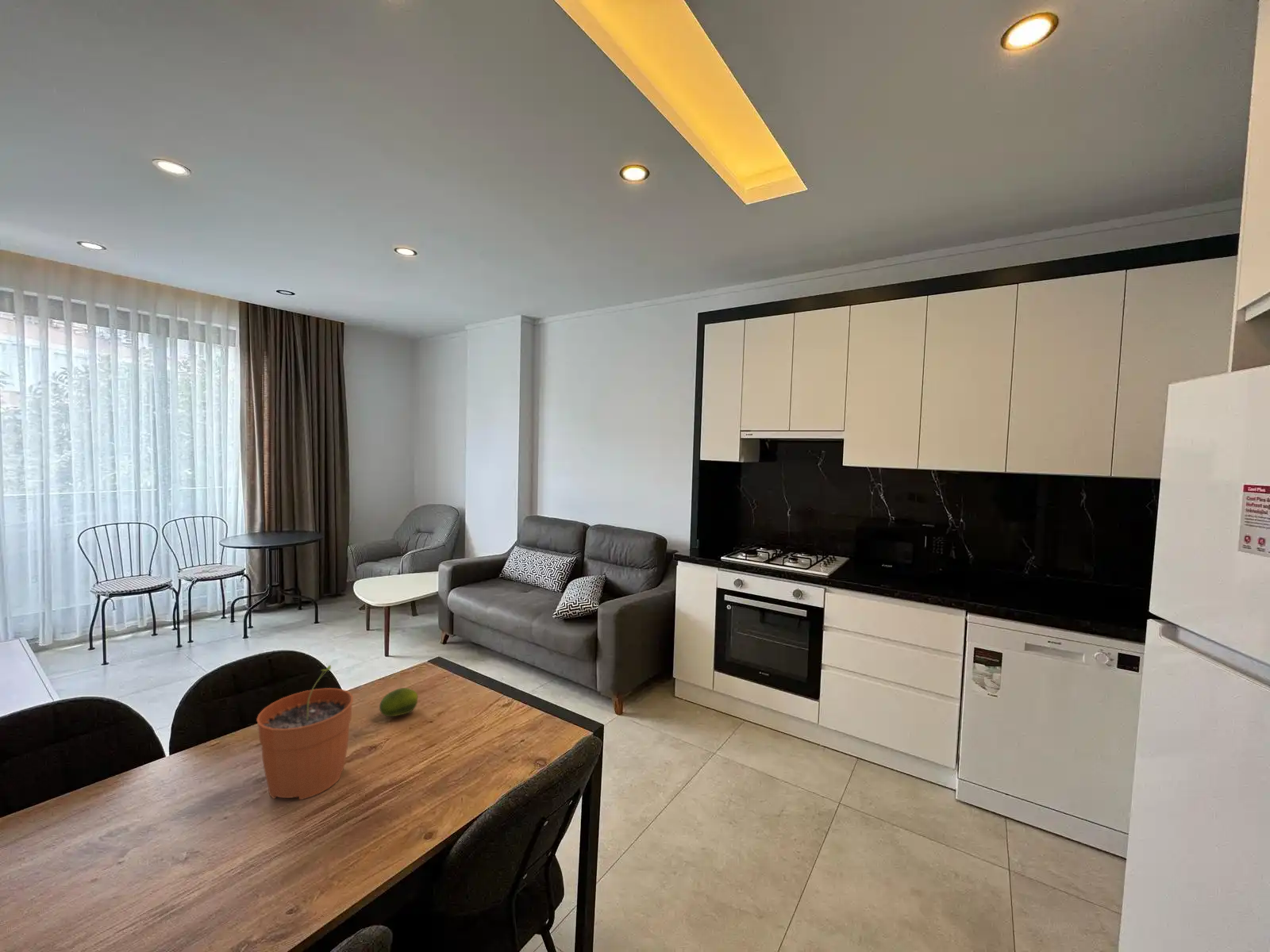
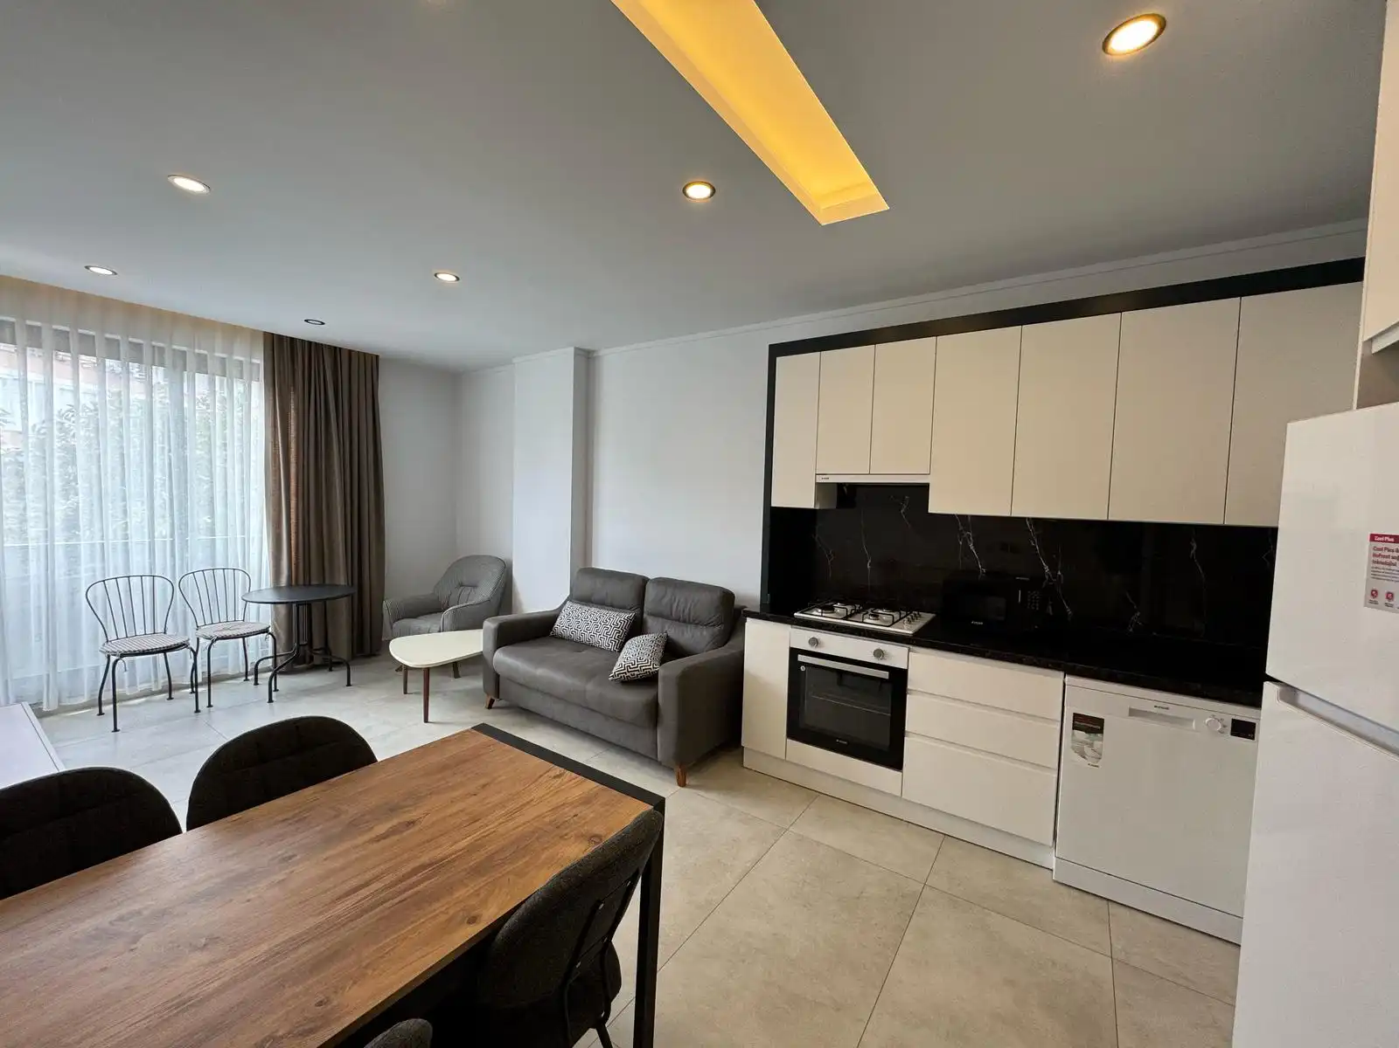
- fruit (398, 701)
- plant pot (307, 725)
